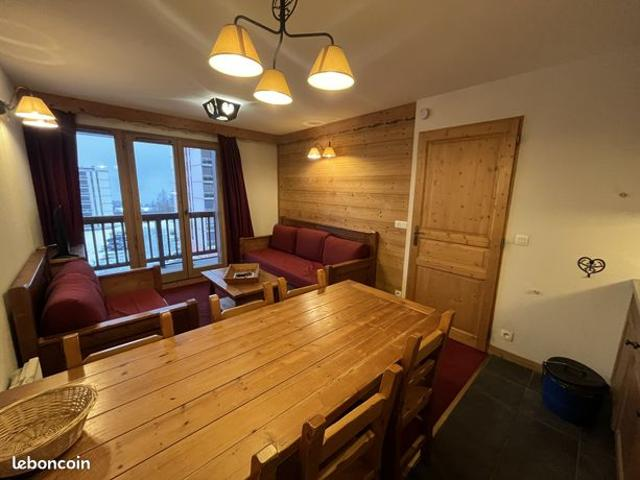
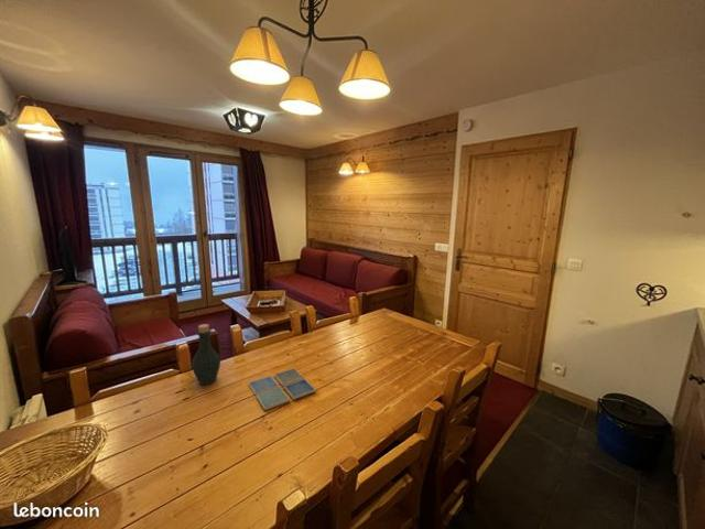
+ drink coaster (280, 387)
+ bottle (205, 353)
